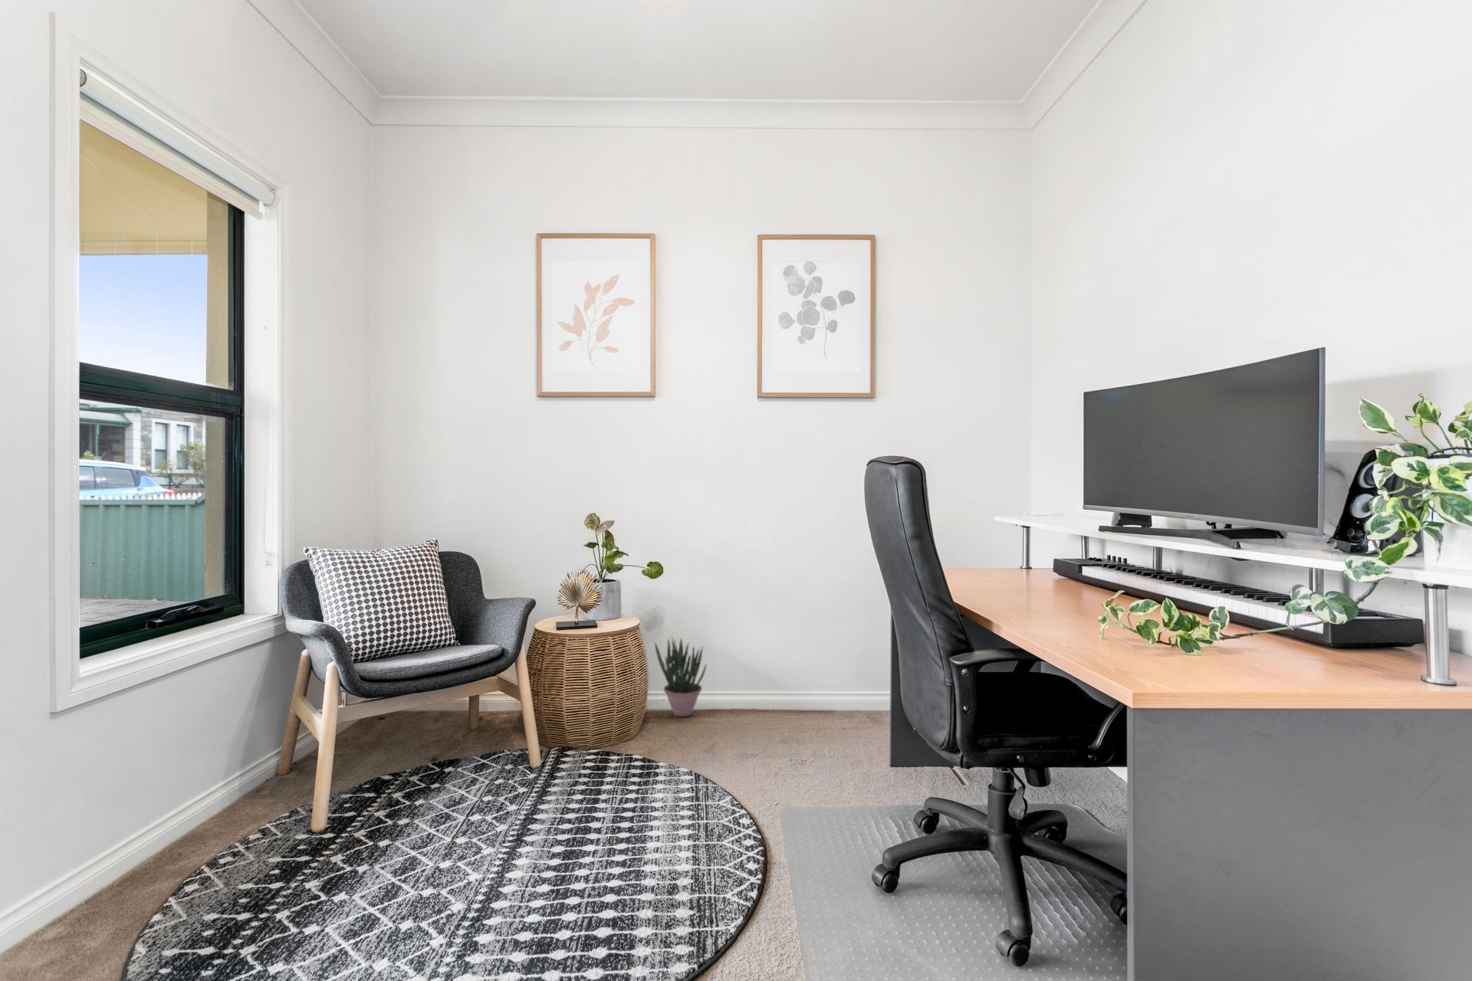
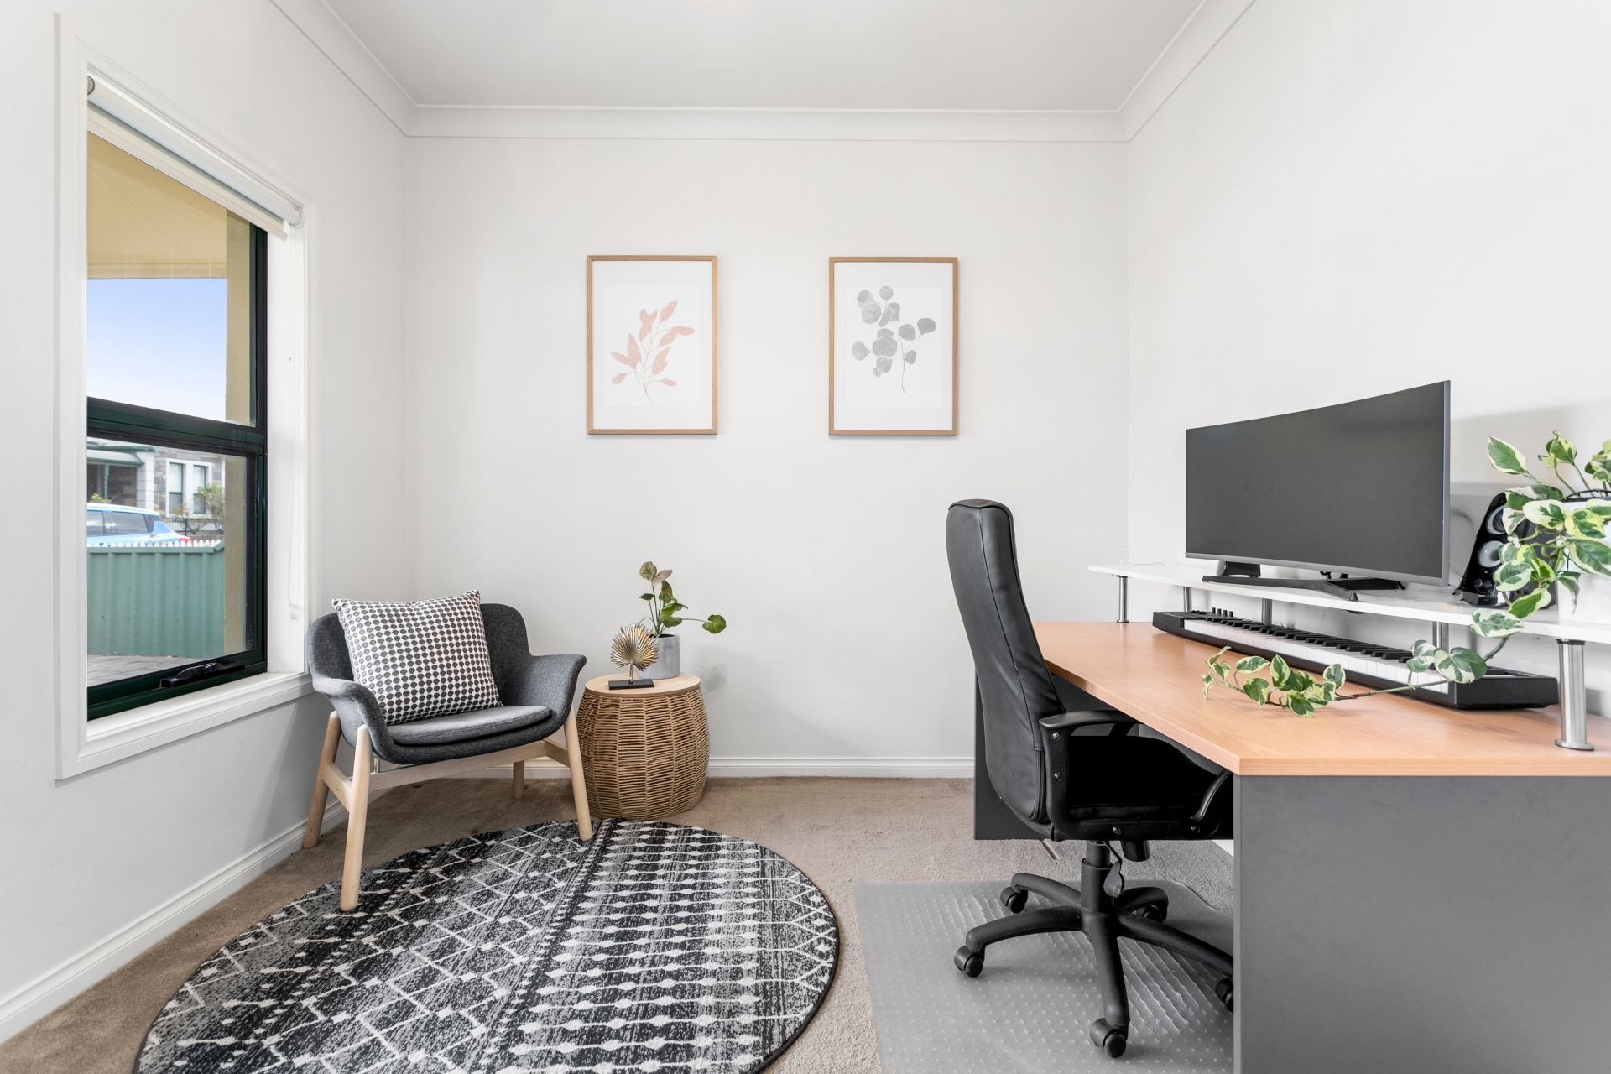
- potted plant (680, 676)
